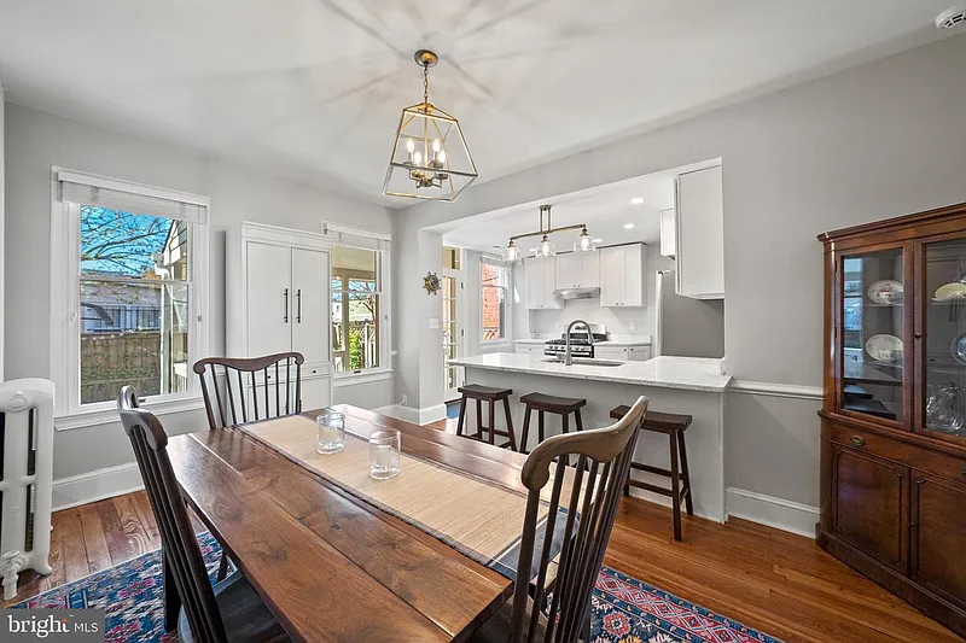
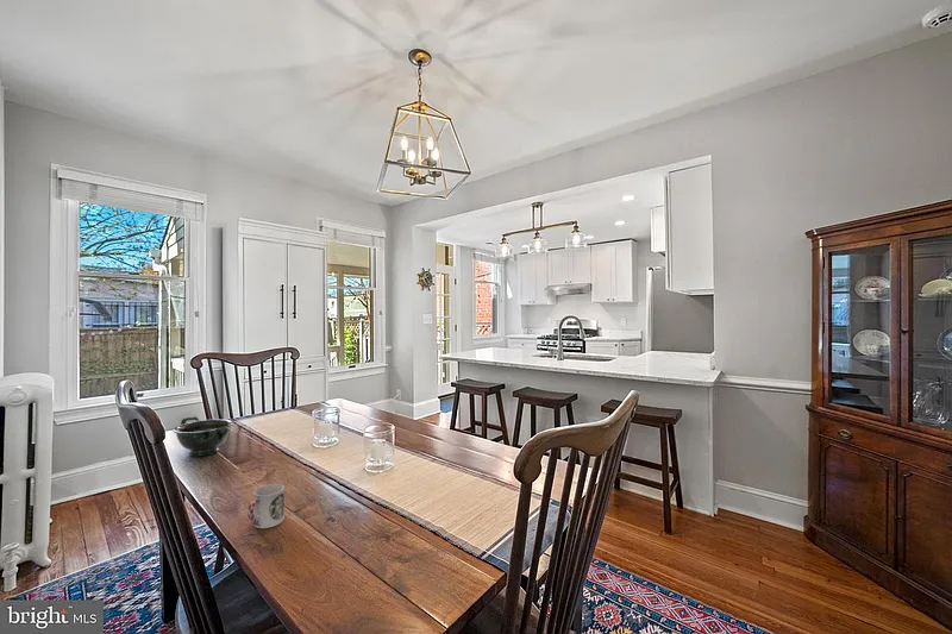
+ bowl (203, 437)
+ cup (264, 508)
